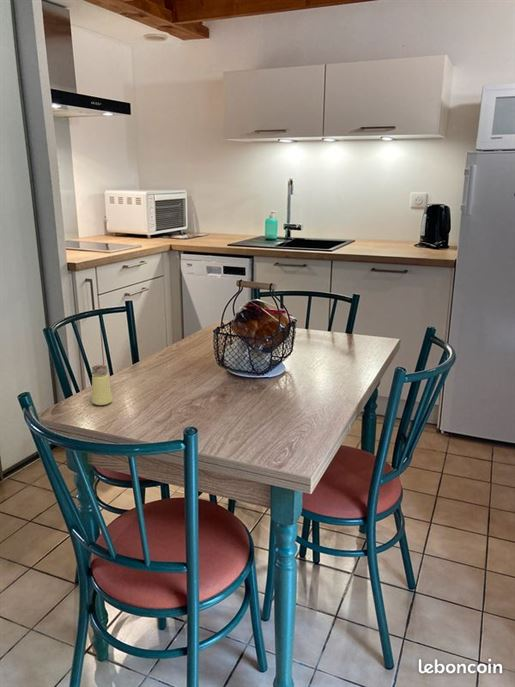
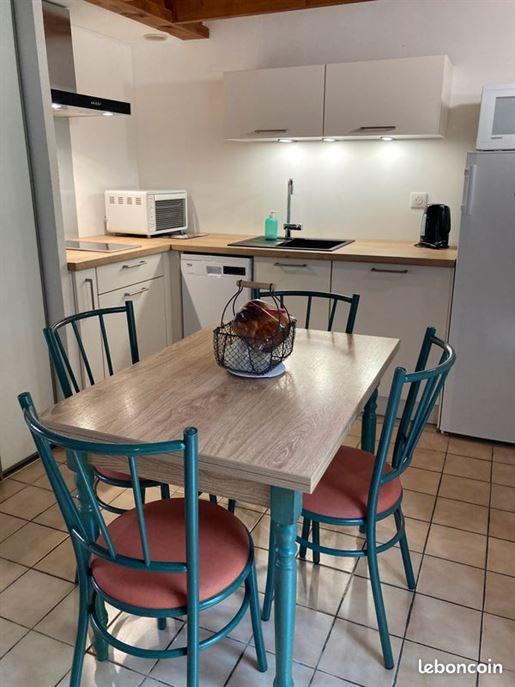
- saltshaker (100, 384)
